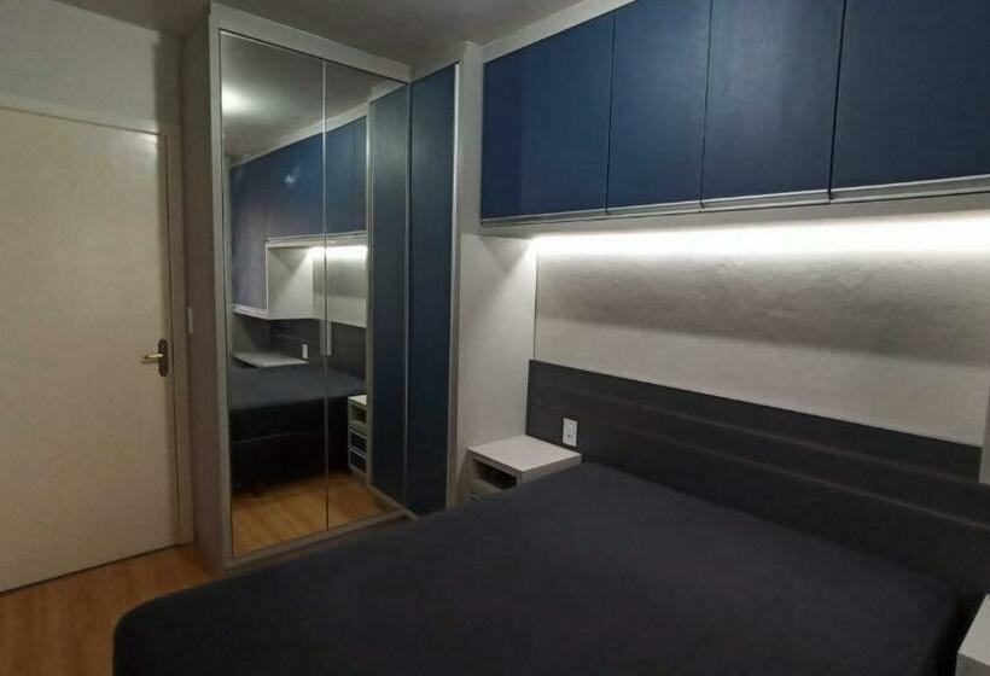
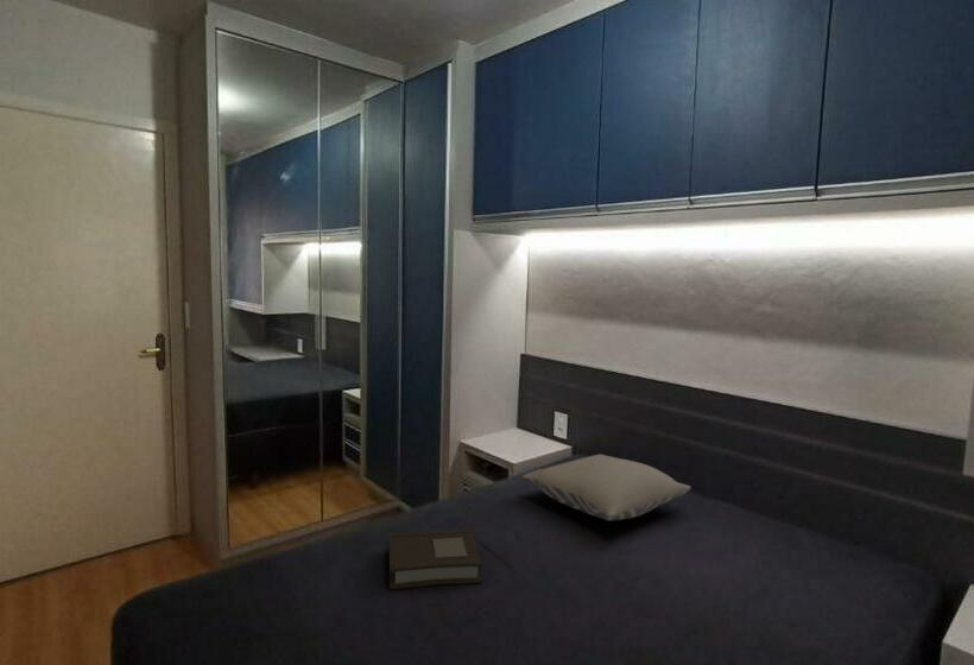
+ pillow (603, 483)
+ book (432, 556)
